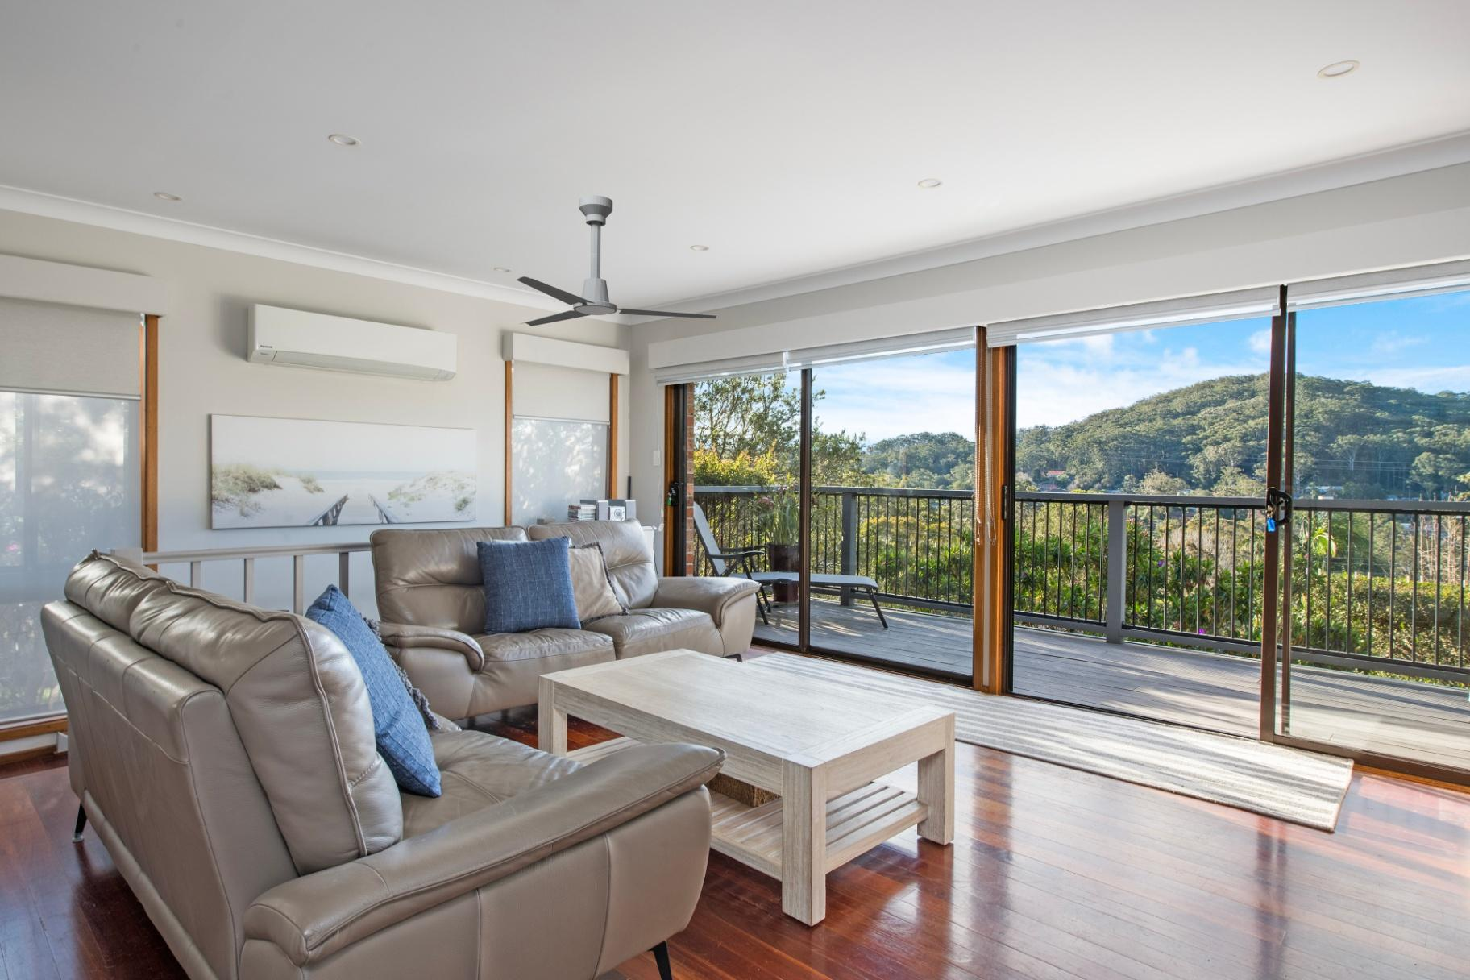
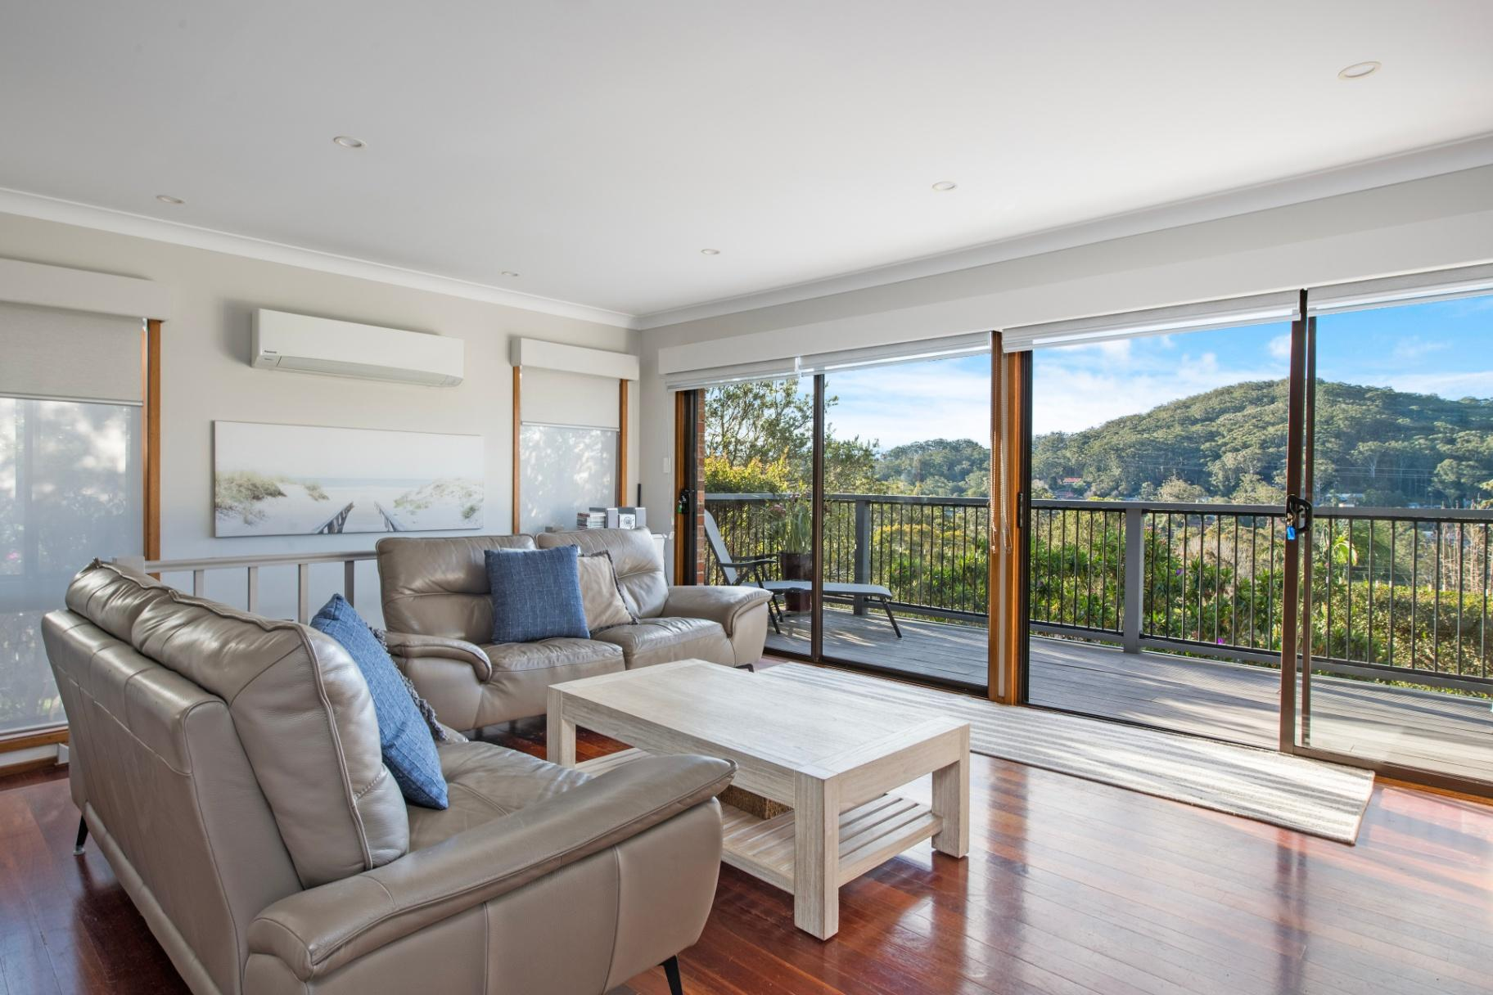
- ceiling fan (599, 256)
